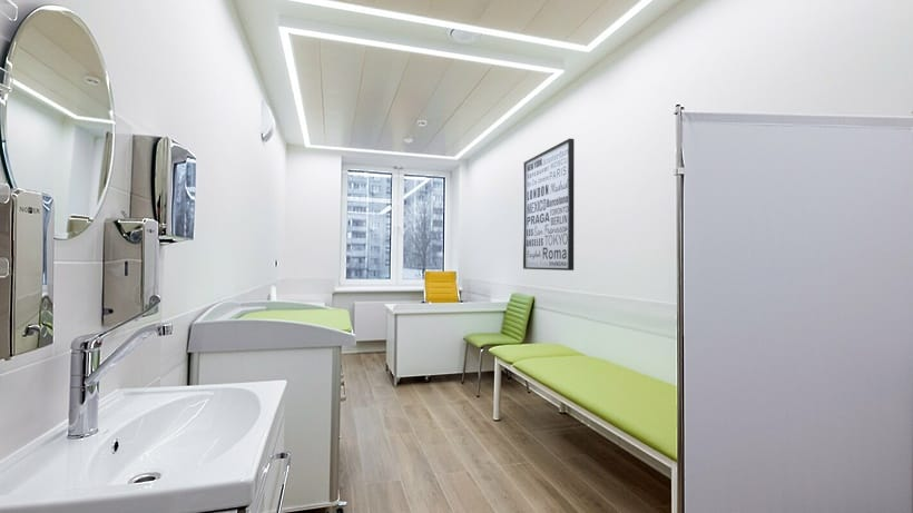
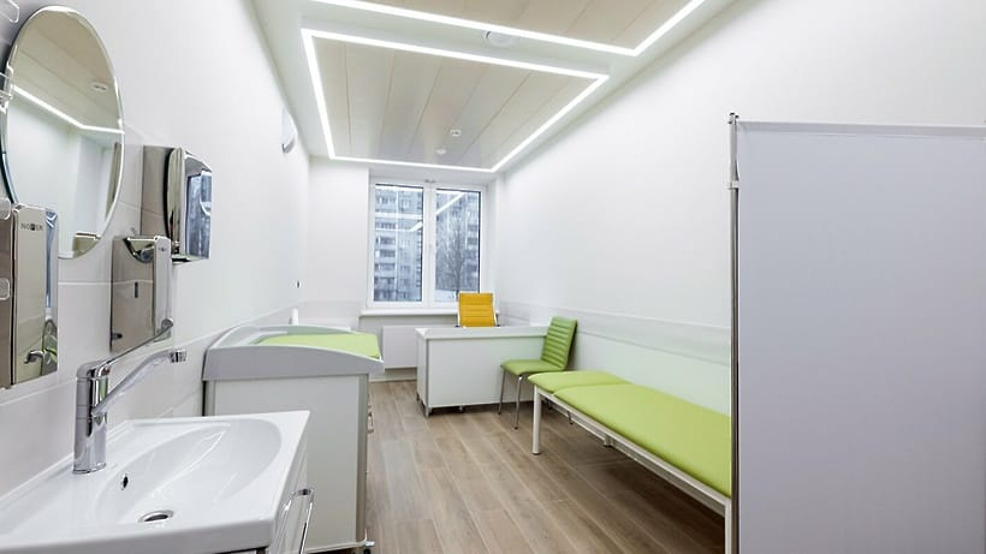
- wall art (546, 210)
